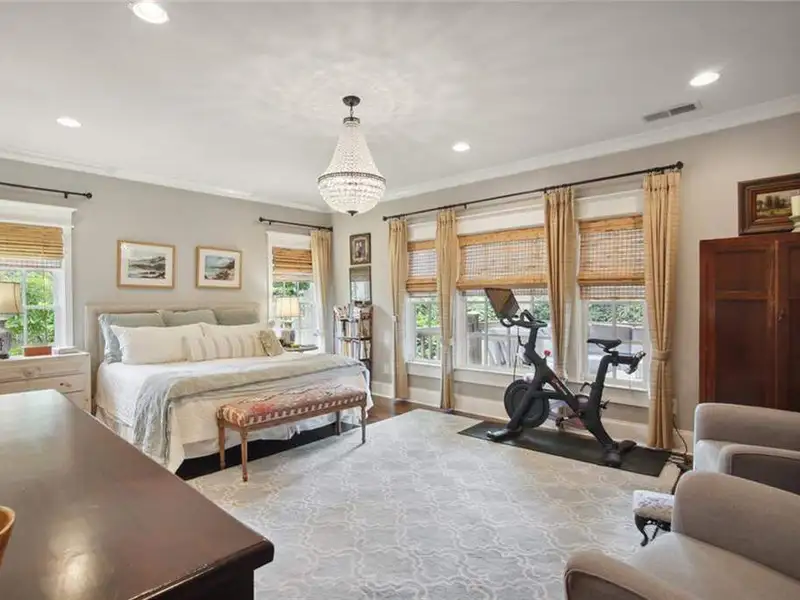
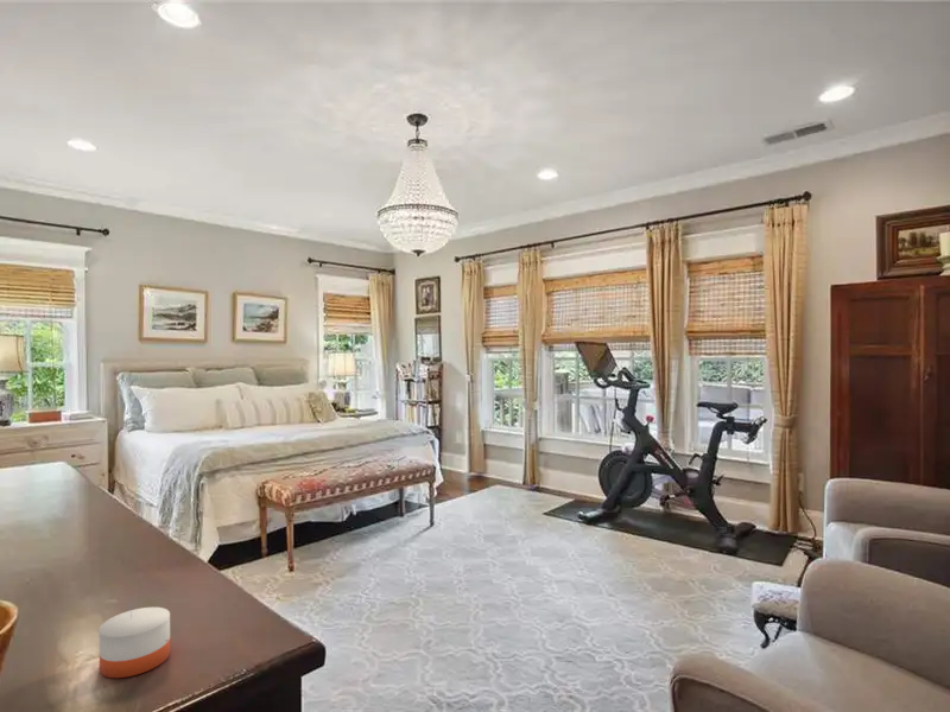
+ candle (135, 618)
